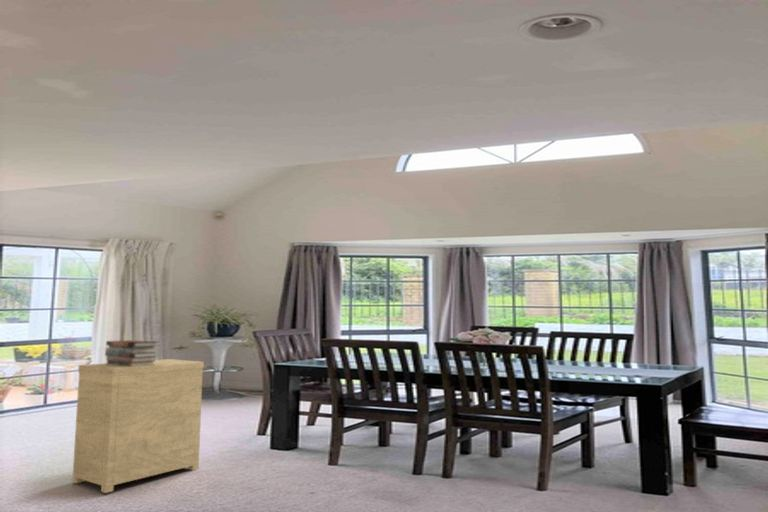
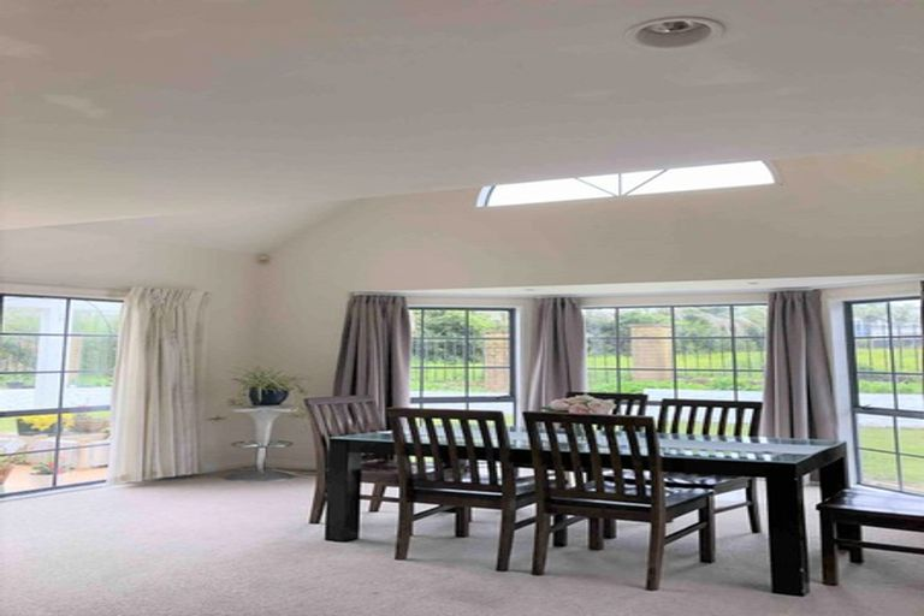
- side table (138, 418)
- book stack (131, 352)
